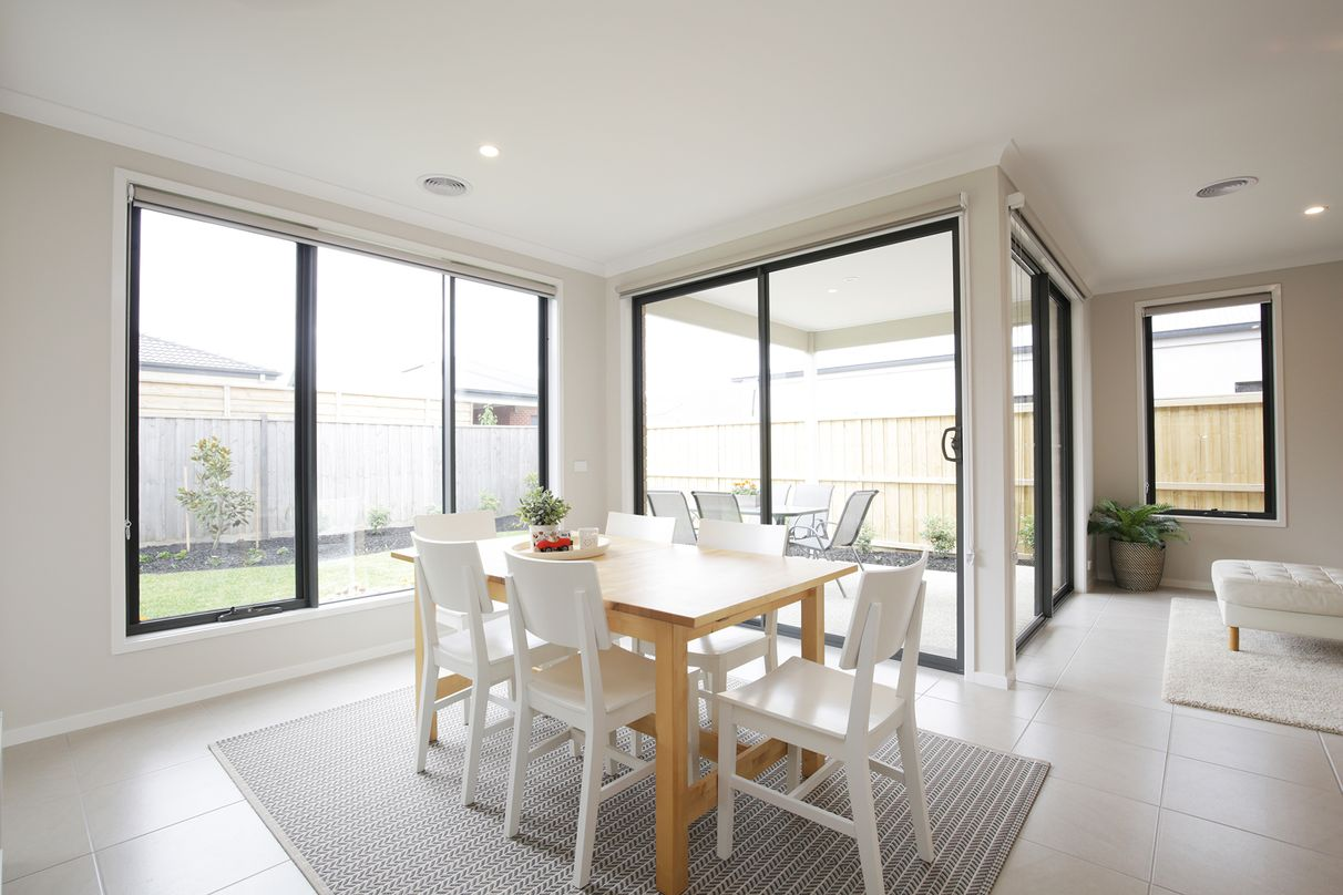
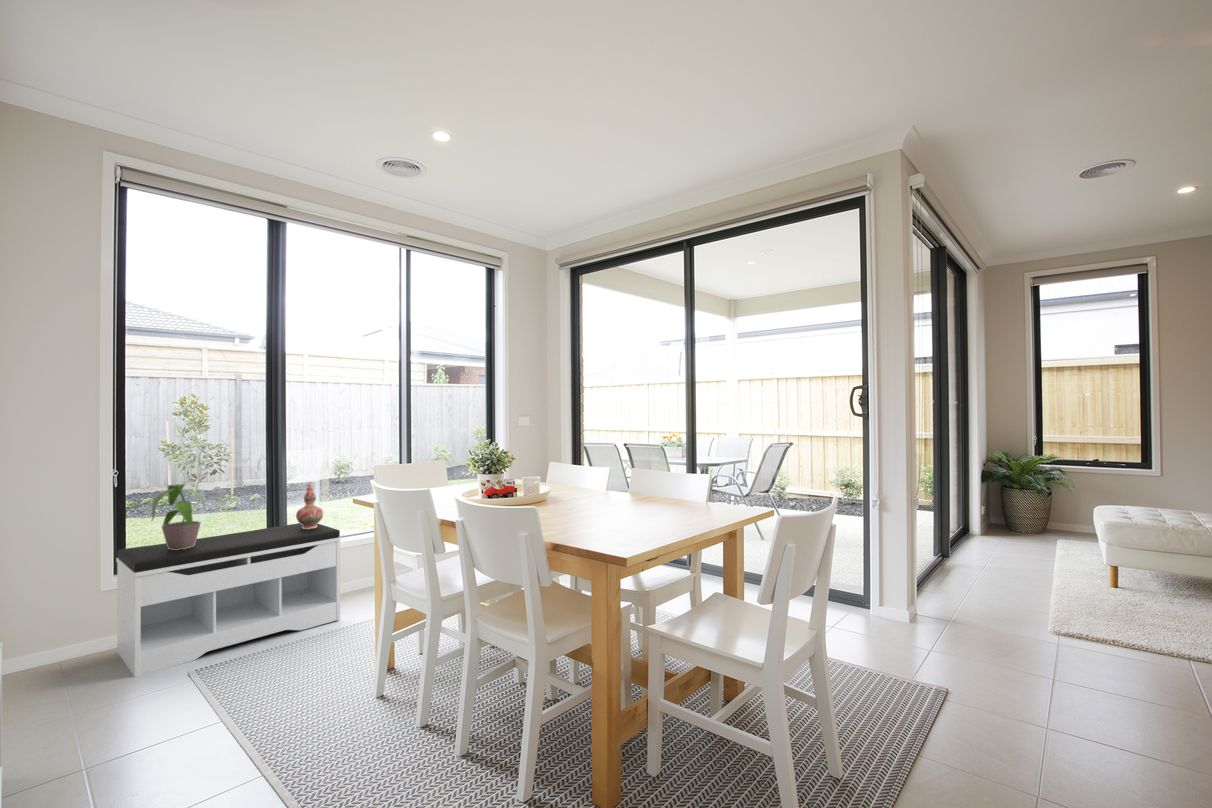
+ bench (236, 586)
+ potted plant (181, 514)
+ decorative vase (309, 505)
